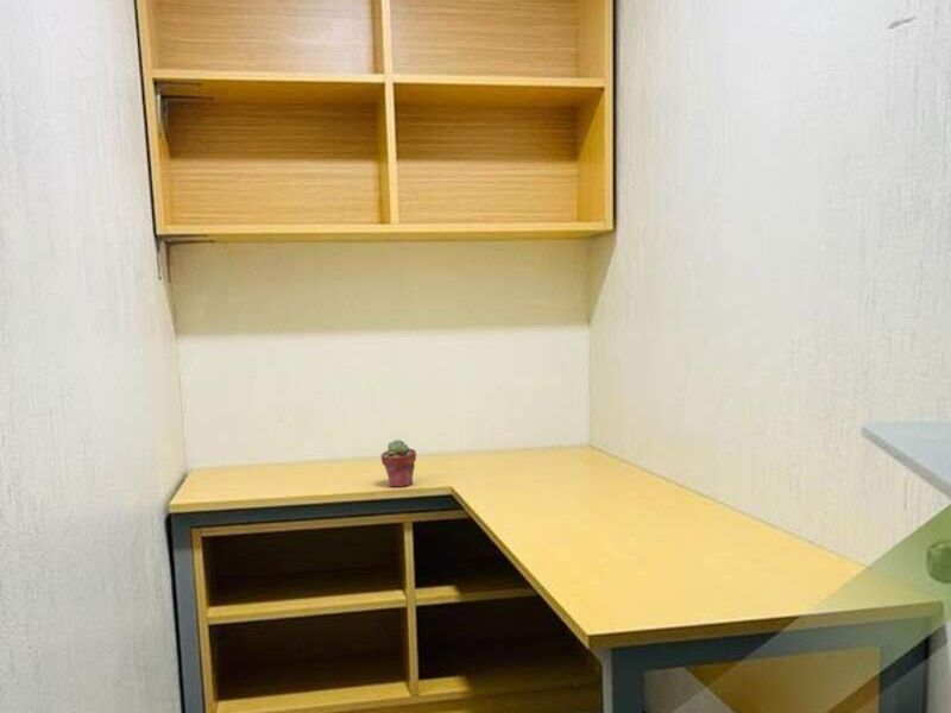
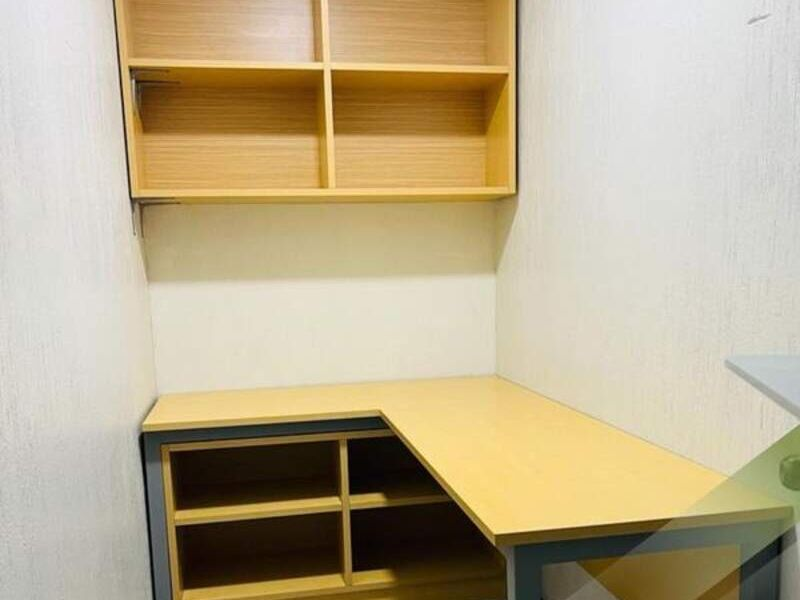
- potted succulent (398, 461)
